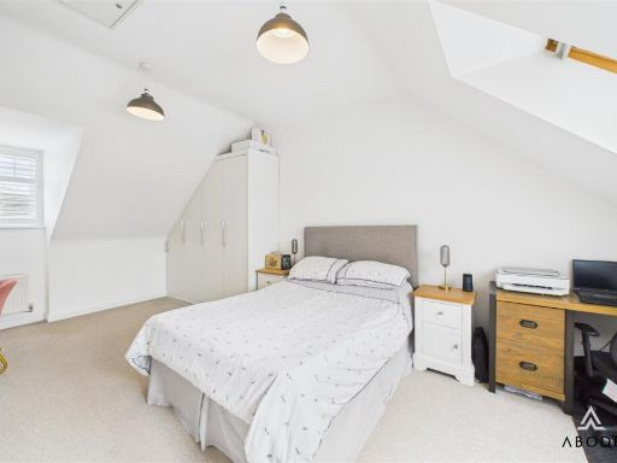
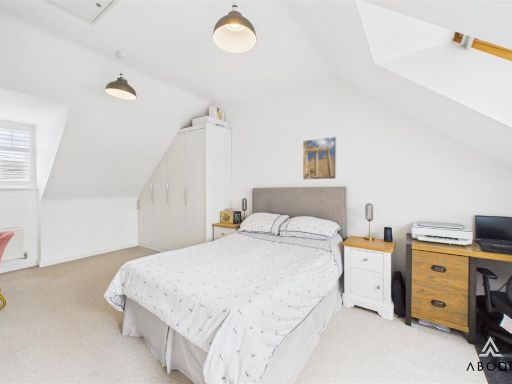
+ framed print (318, 159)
